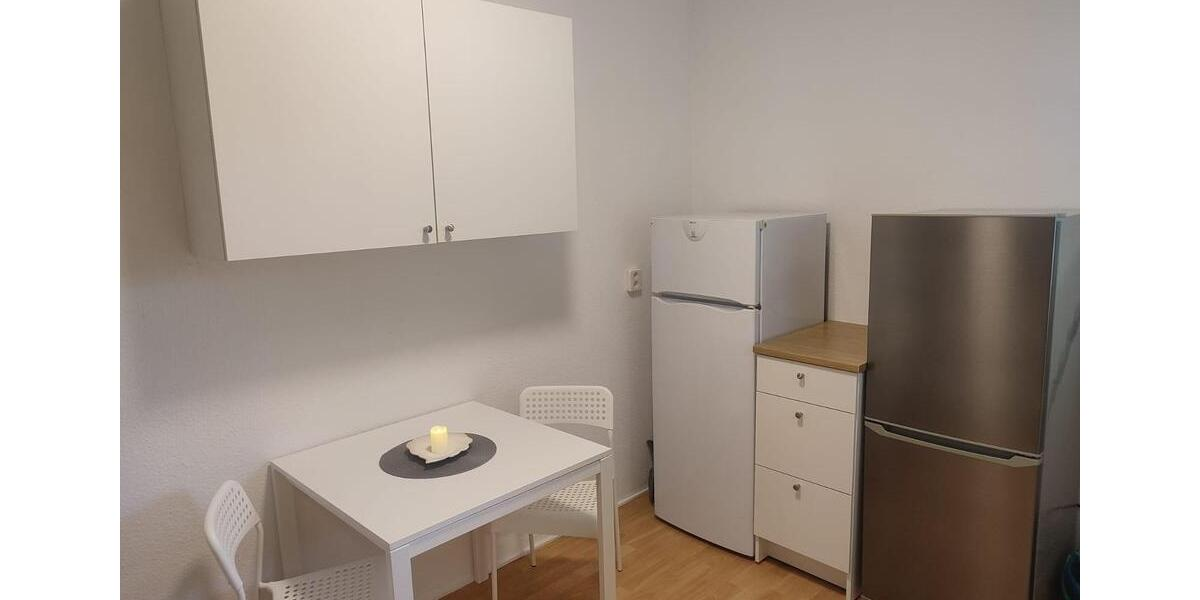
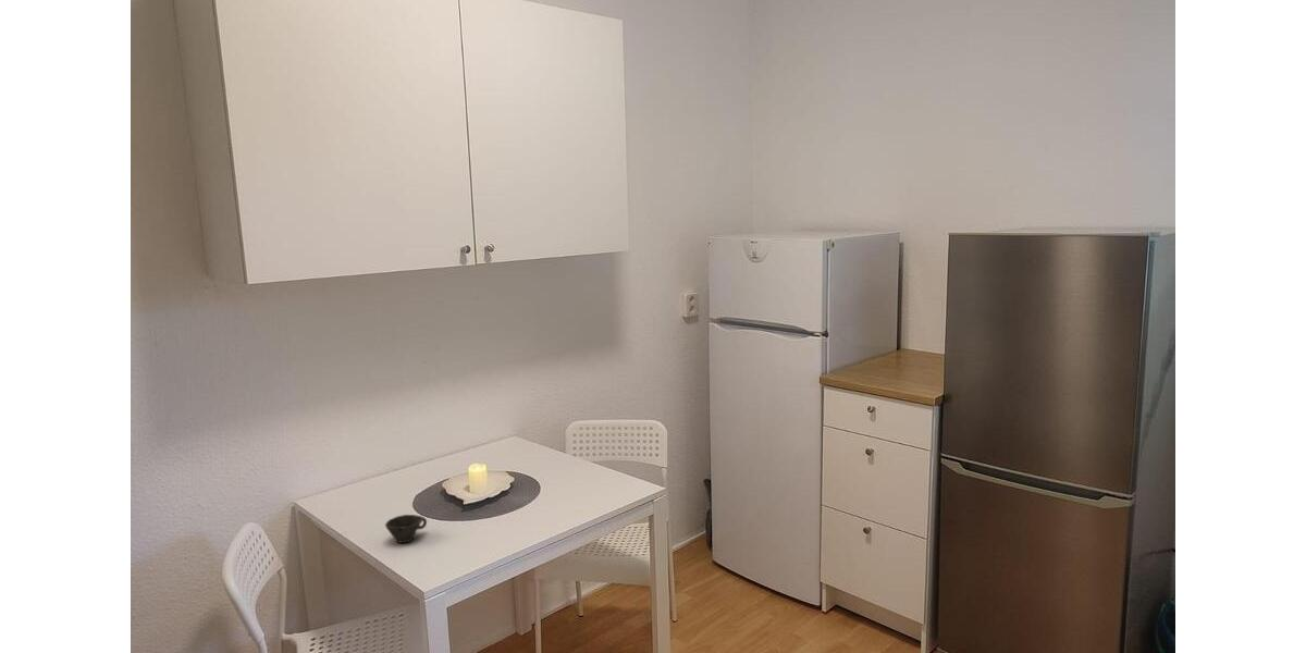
+ cup (406, 529)
